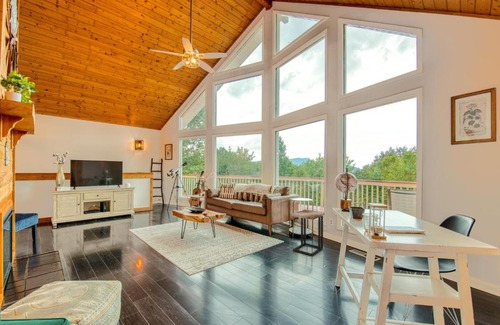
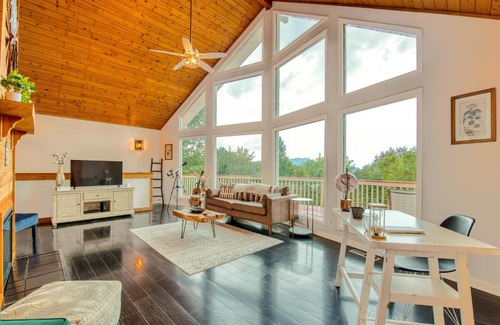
- side table (305, 231)
